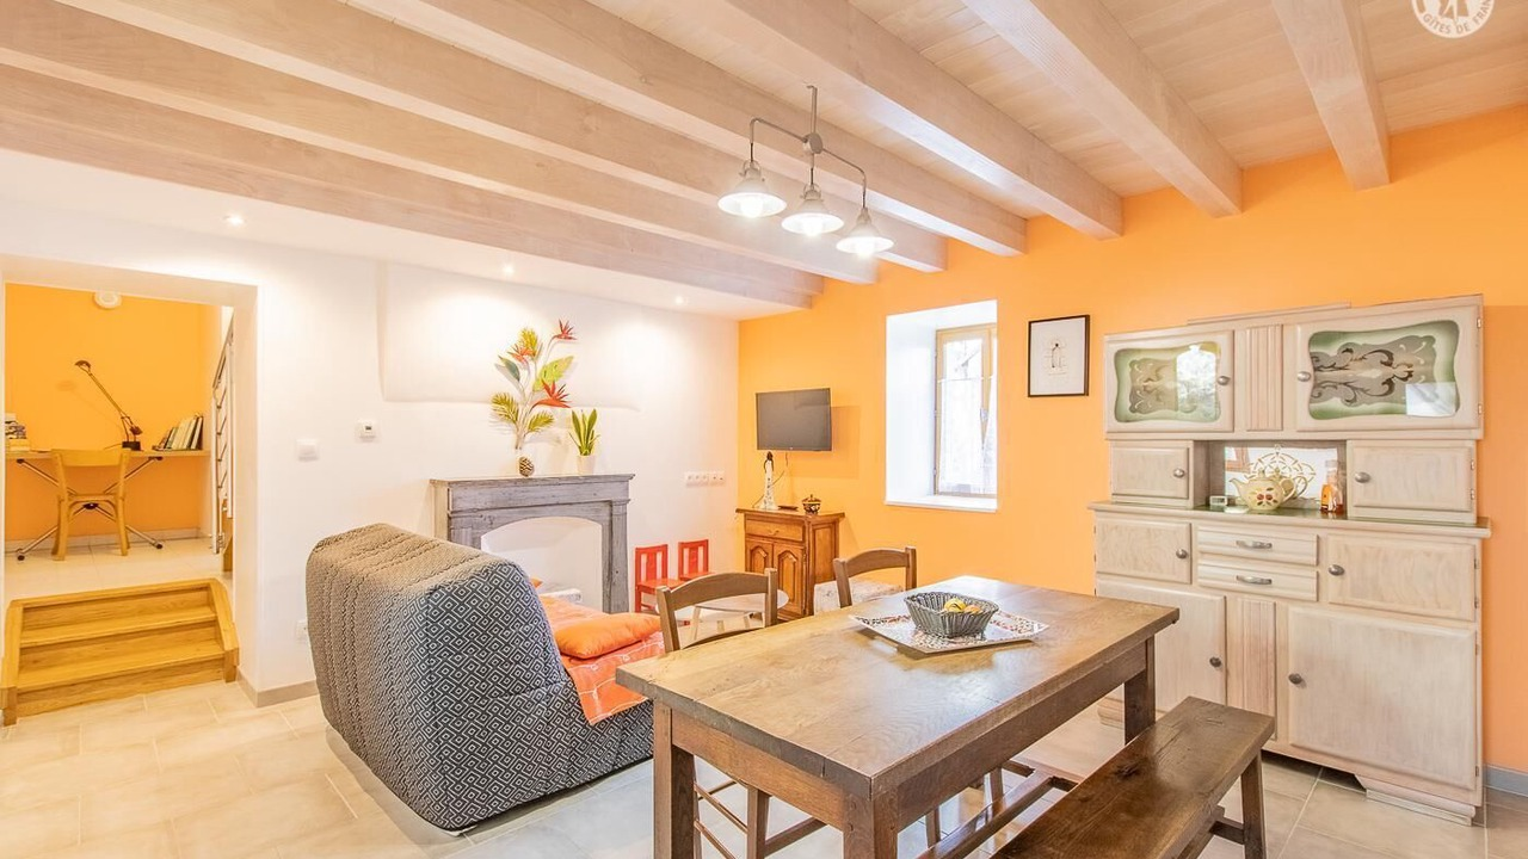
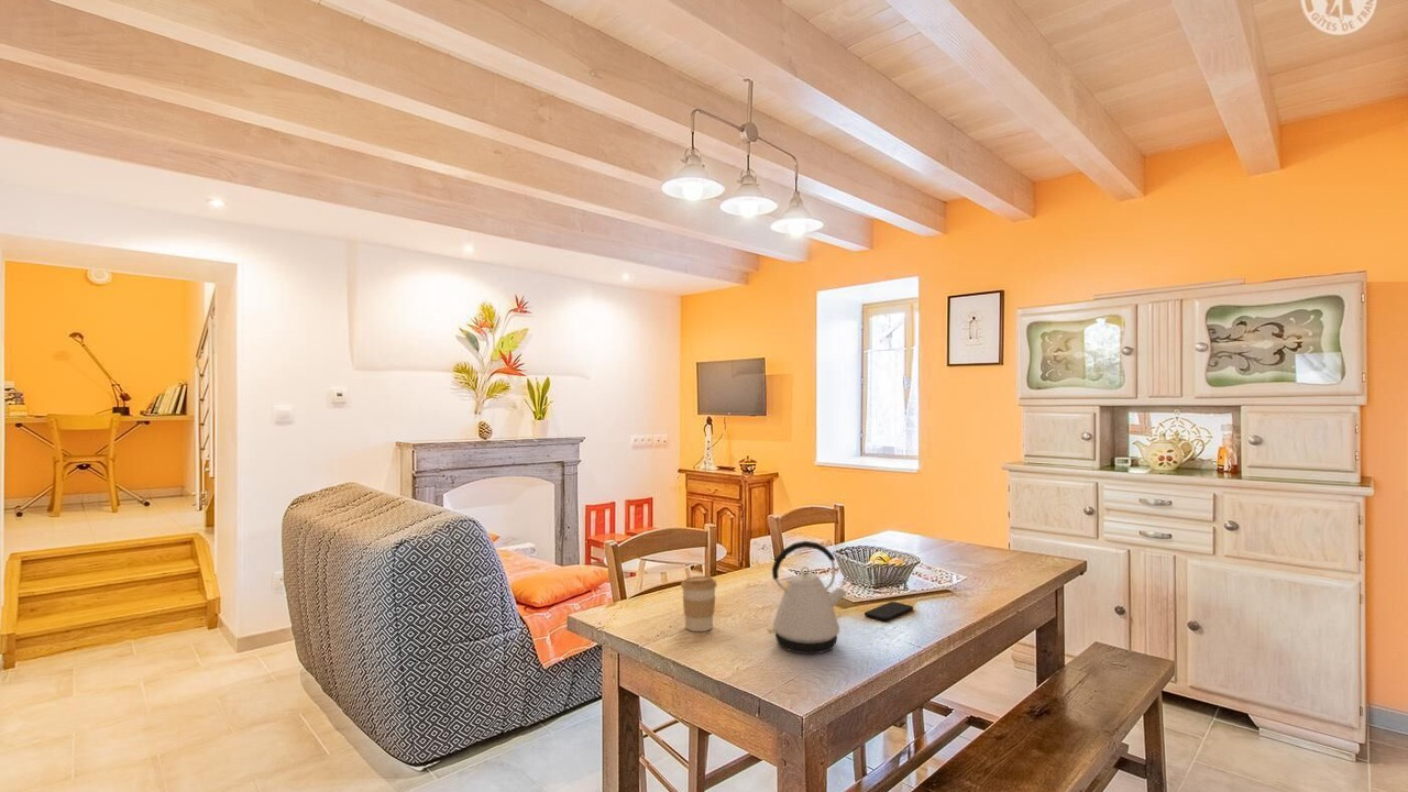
+ kettle (807, 593)
+ coffee cup (698, 602)
+ smartphone (889, 610)
